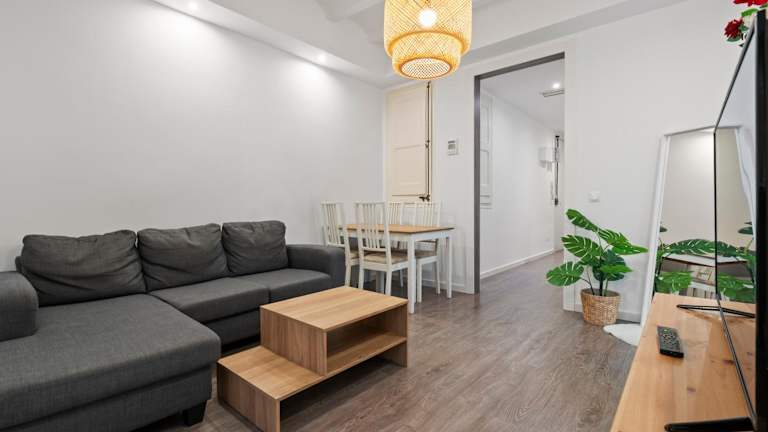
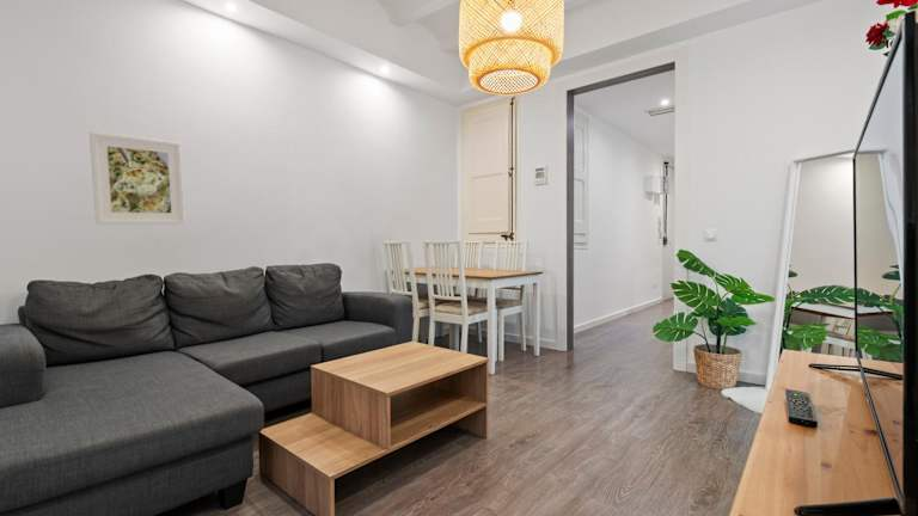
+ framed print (140, 180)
